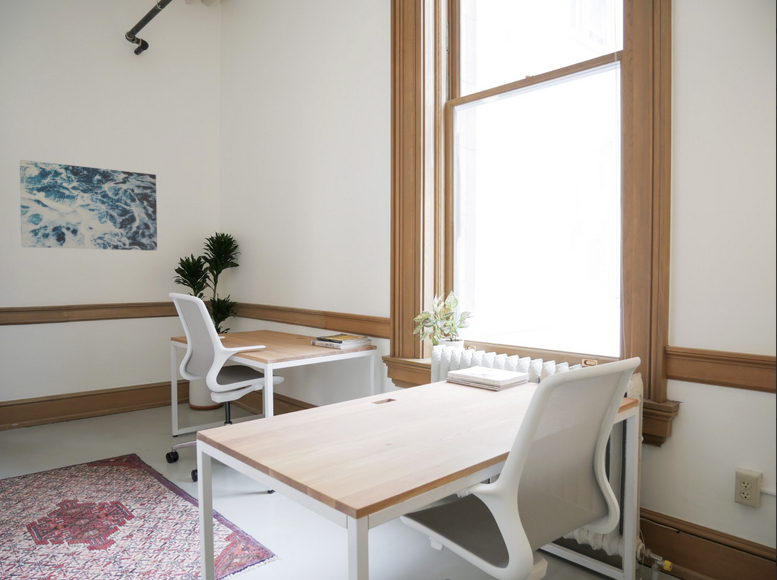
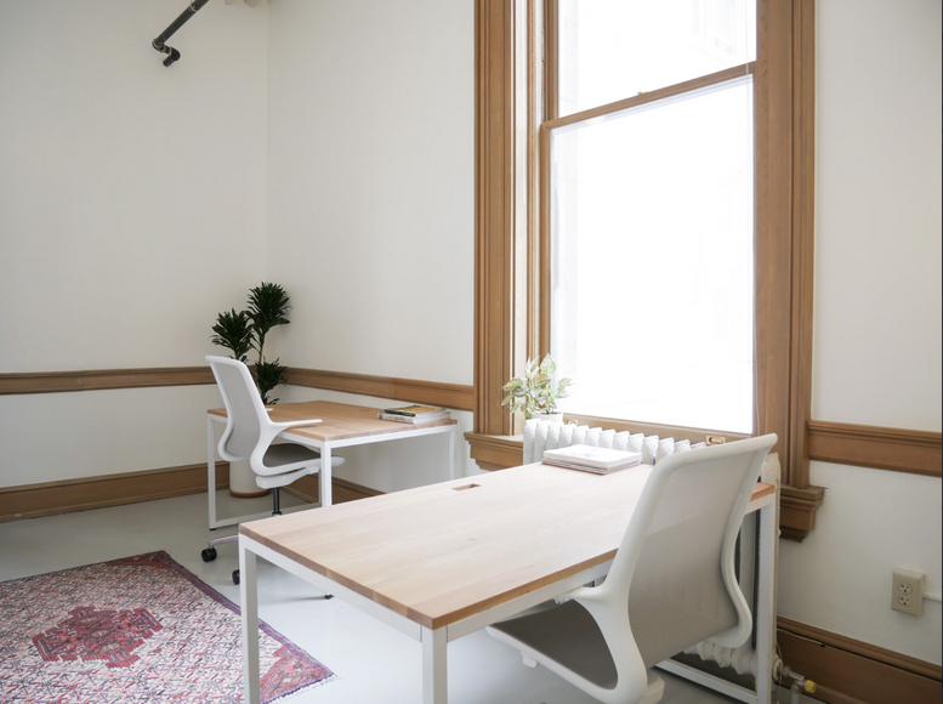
- wall art (92, 208)
